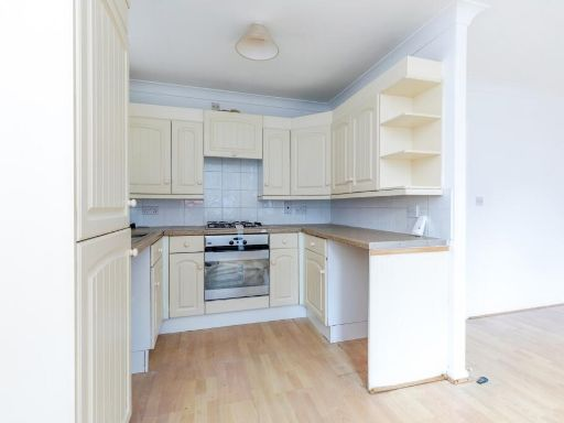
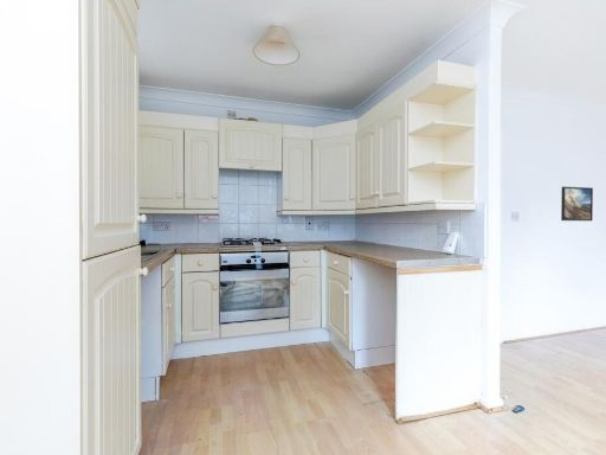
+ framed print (576, 204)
